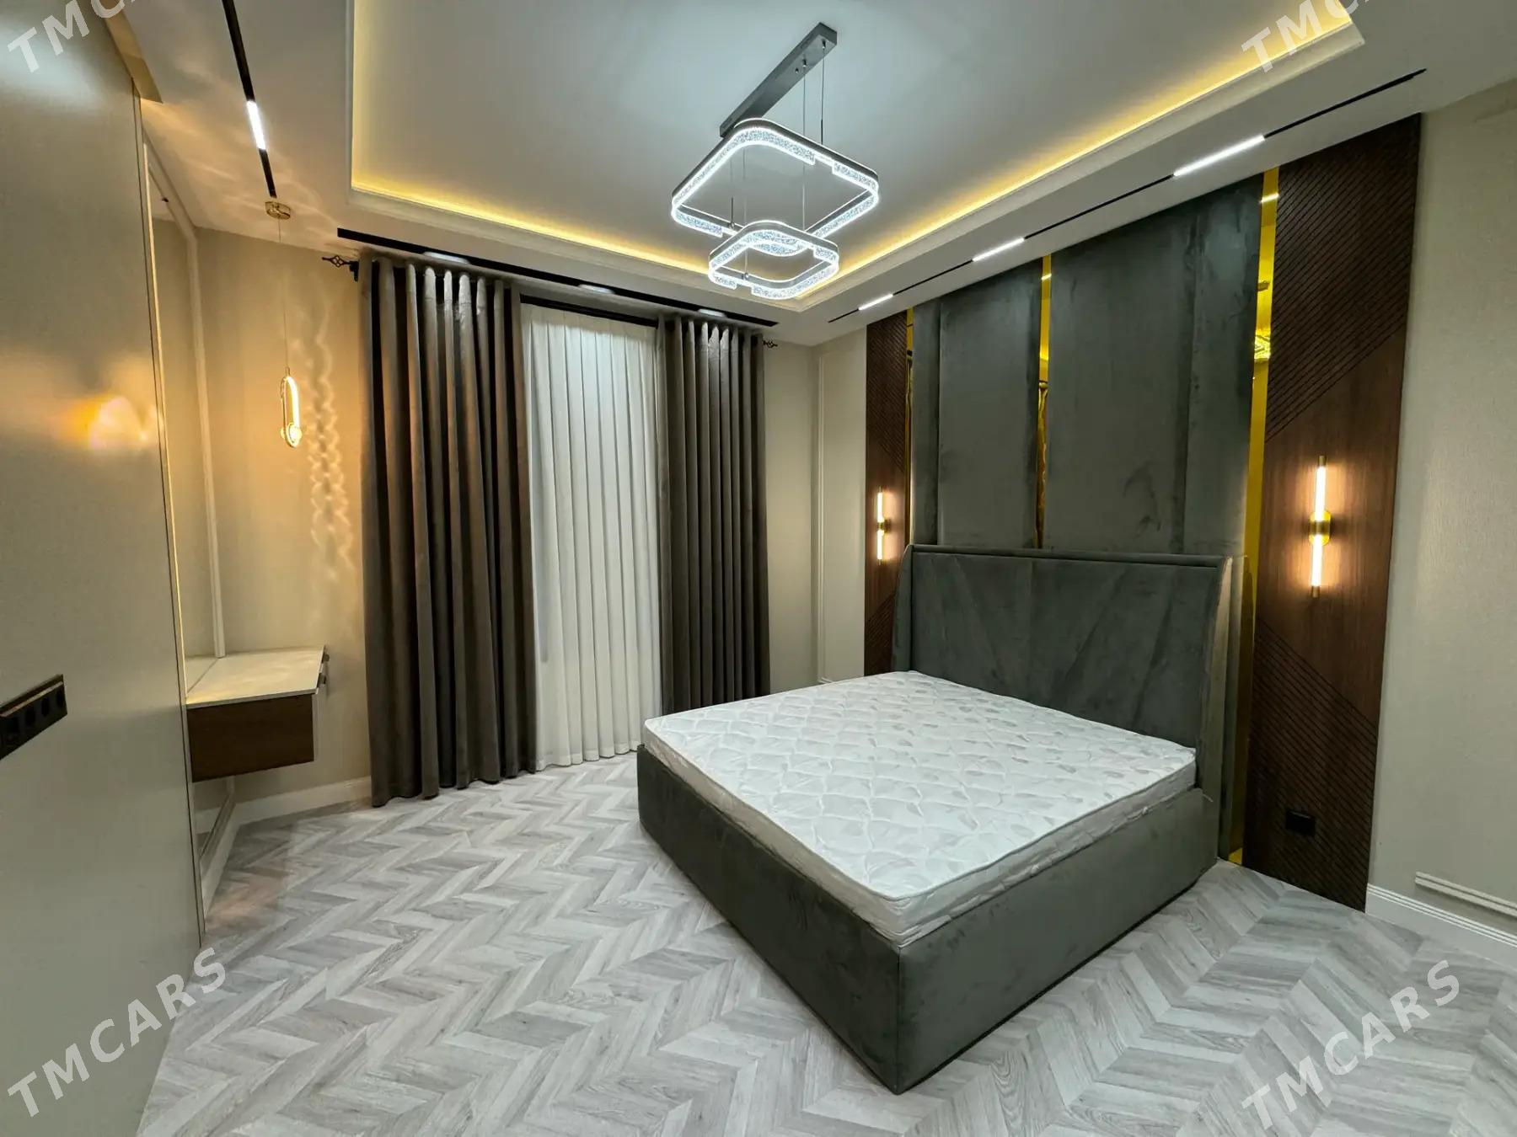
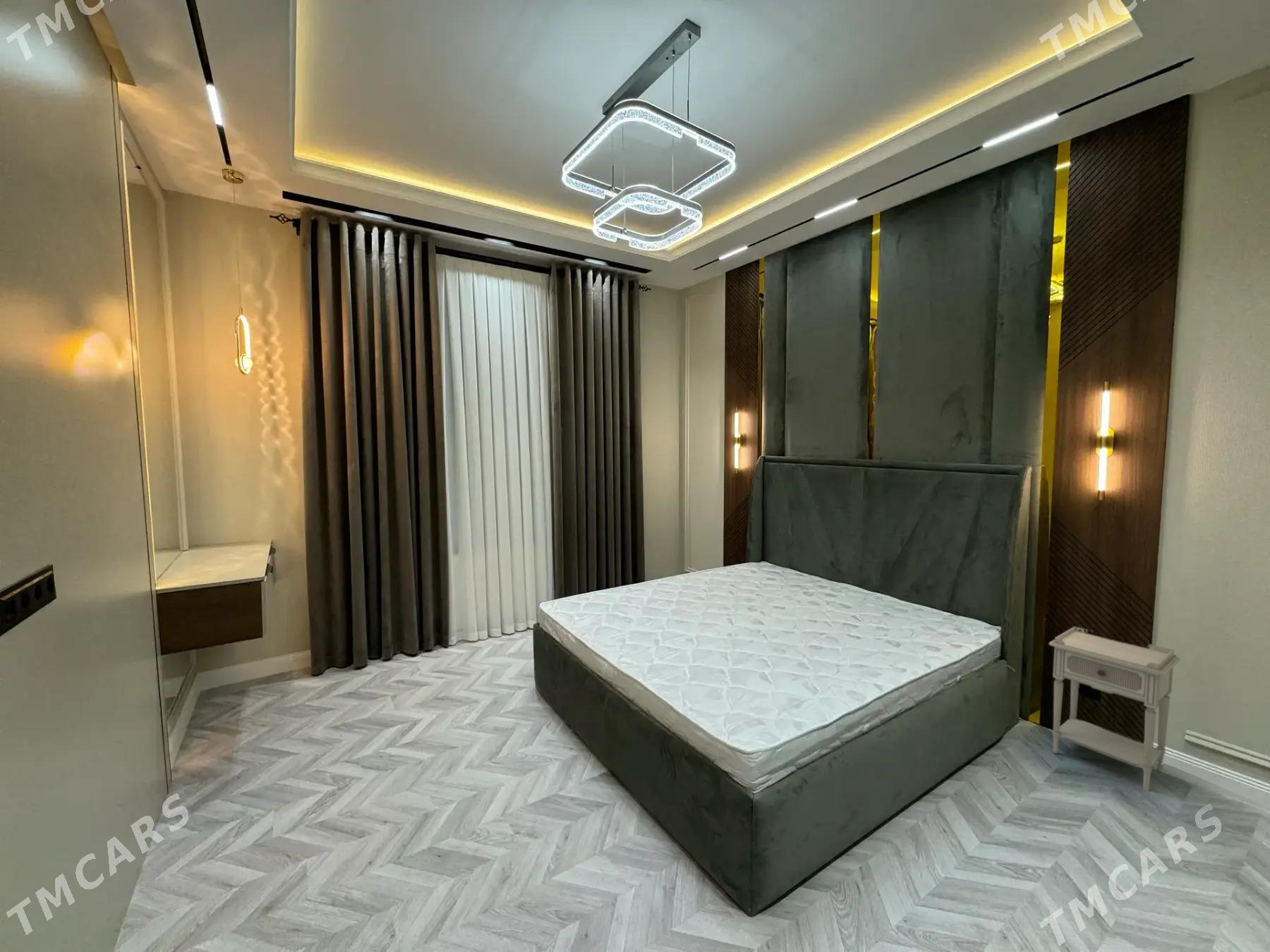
+ nightstand (1110, 693)
